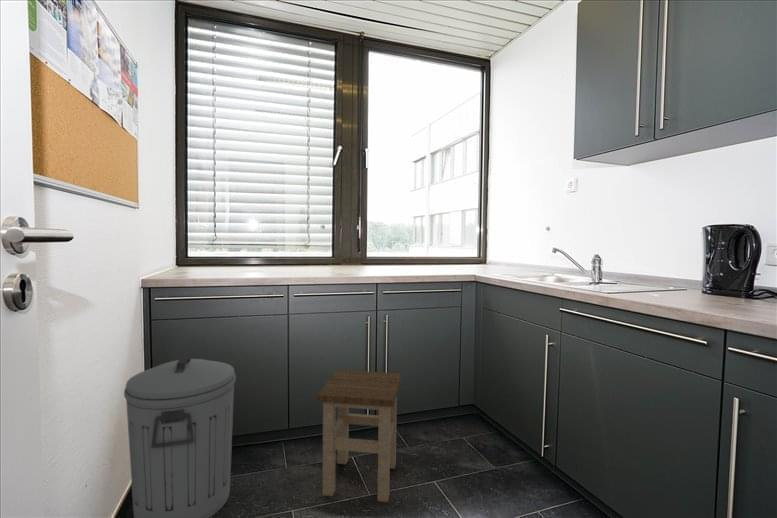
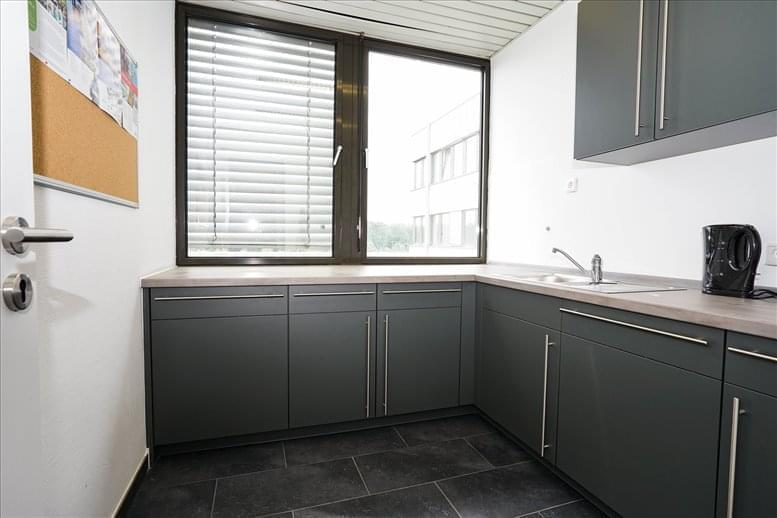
- stool (362, 424)
- trash can (183, 430)
